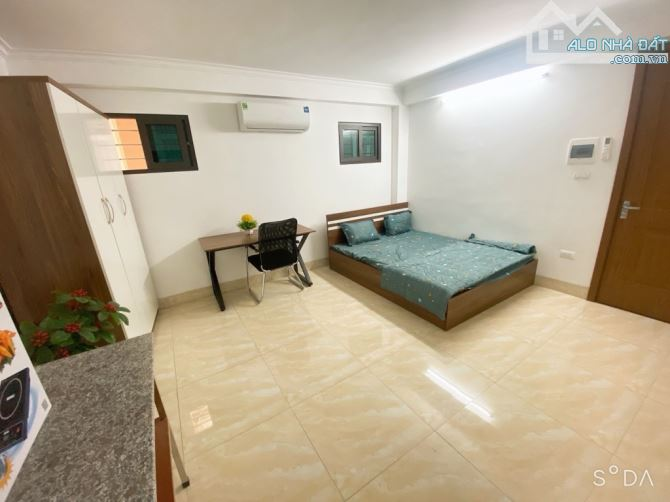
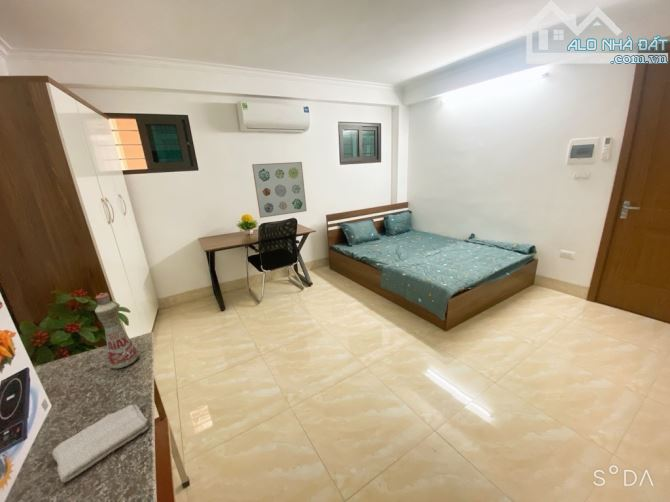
+ washcloth (103, 437)
+ bottle (114, 328)
+ wall art (281, 189)
